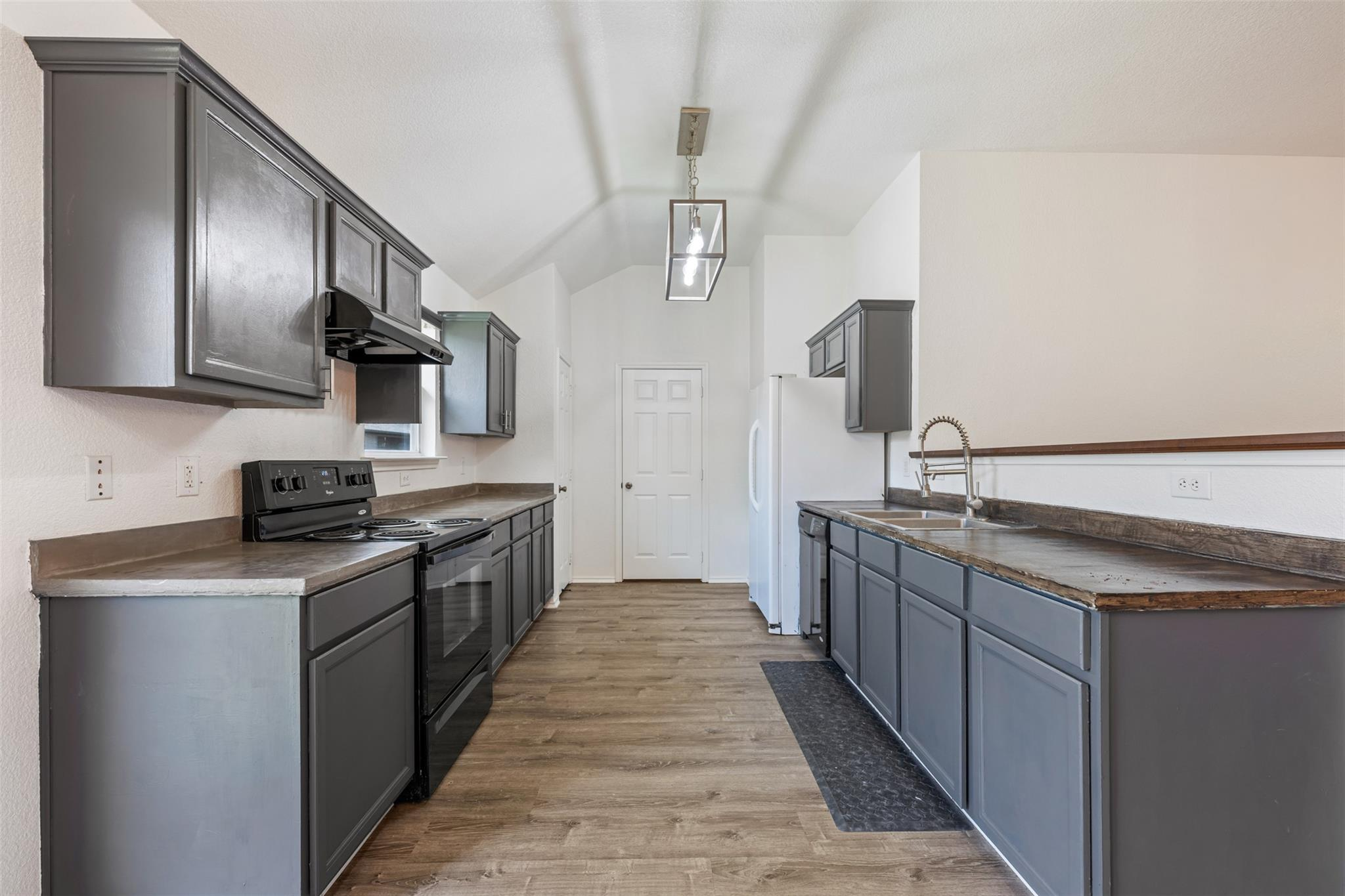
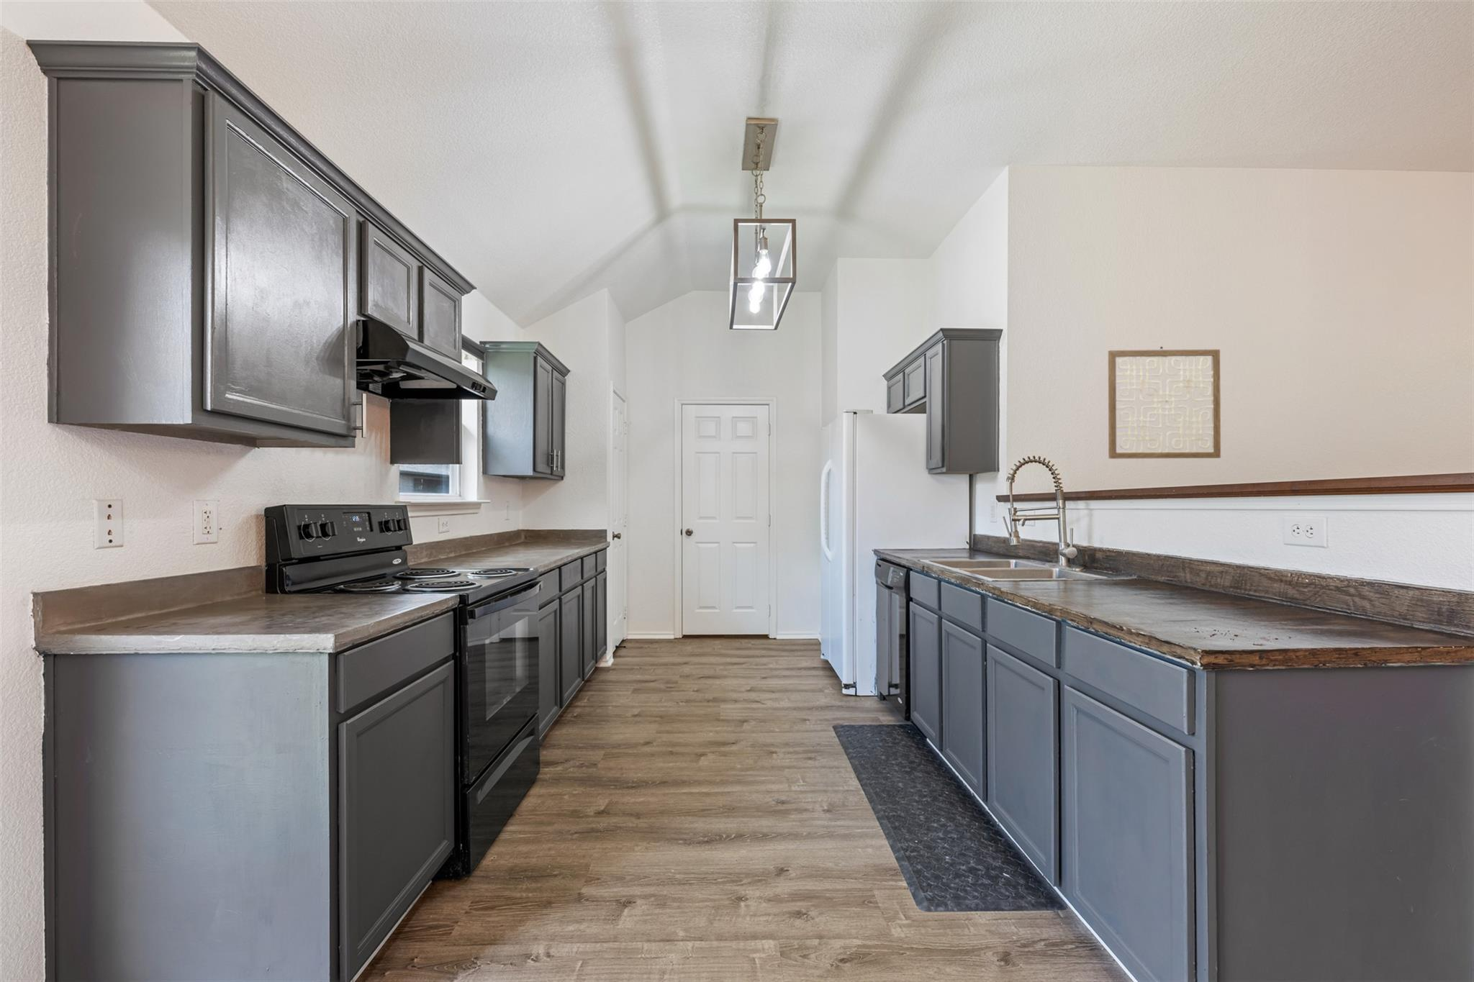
+ wall art (1164, 401)
